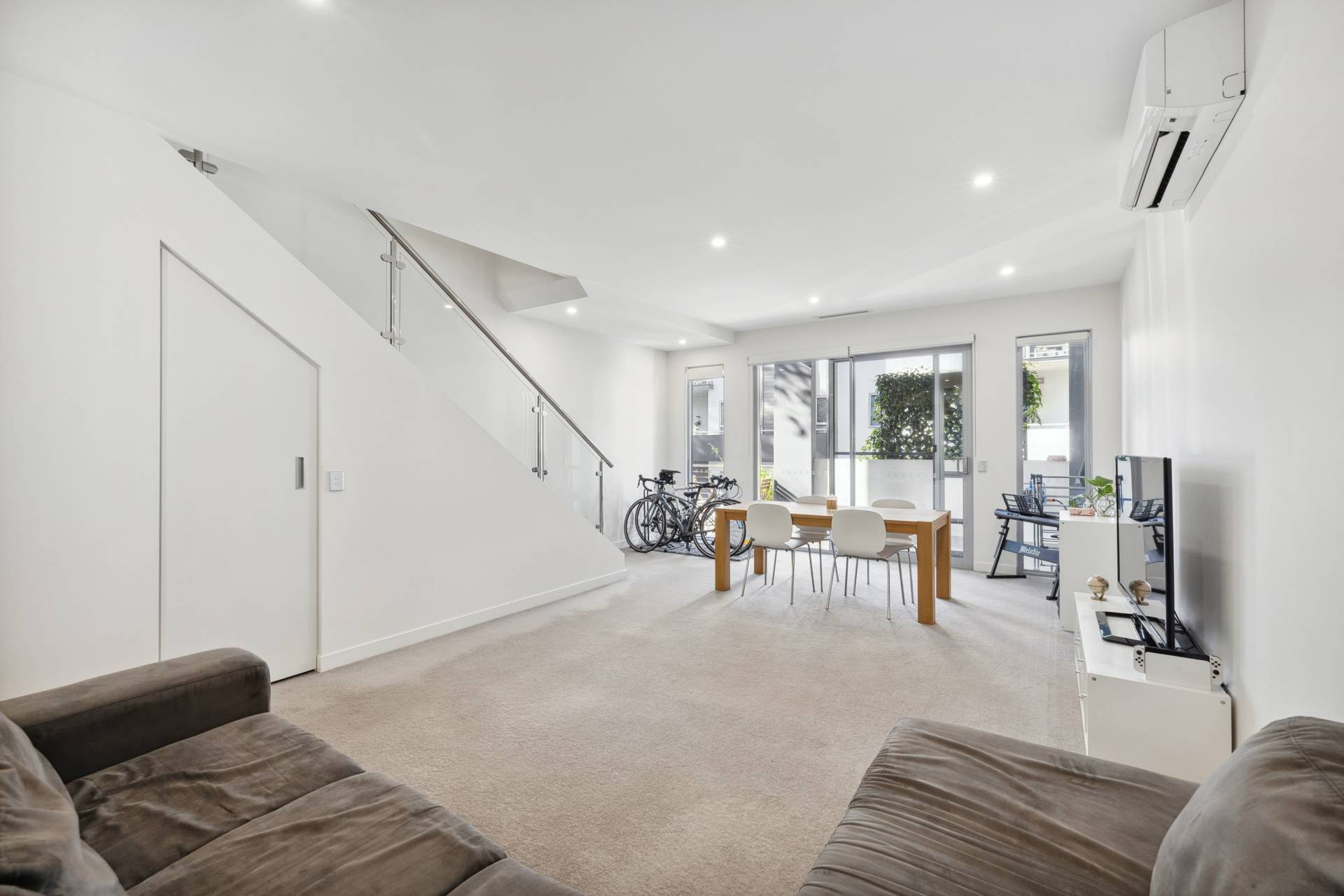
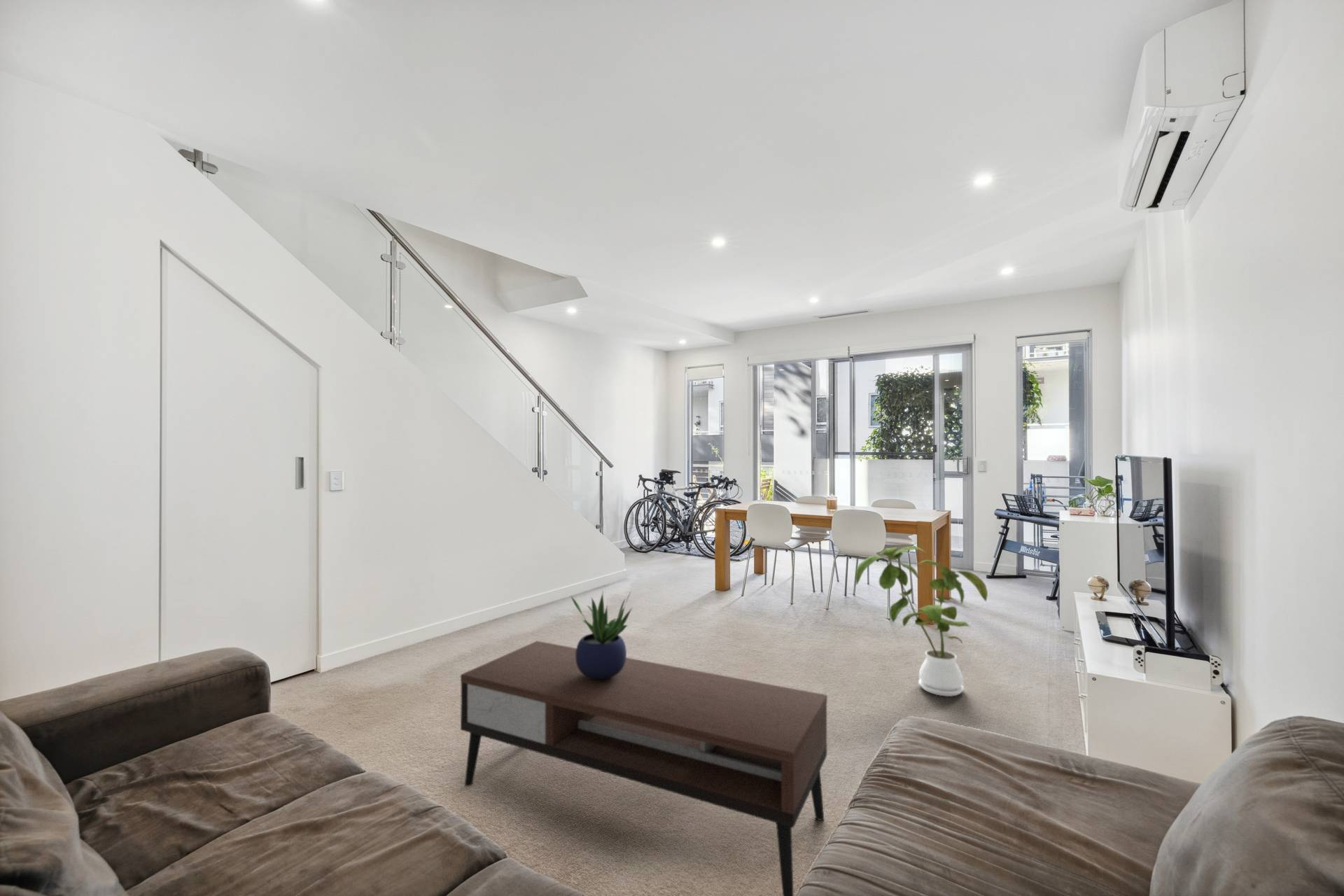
+ house plant (916, 616)
+ coffee table (636, 742)
+ potted plant (606, 633)
